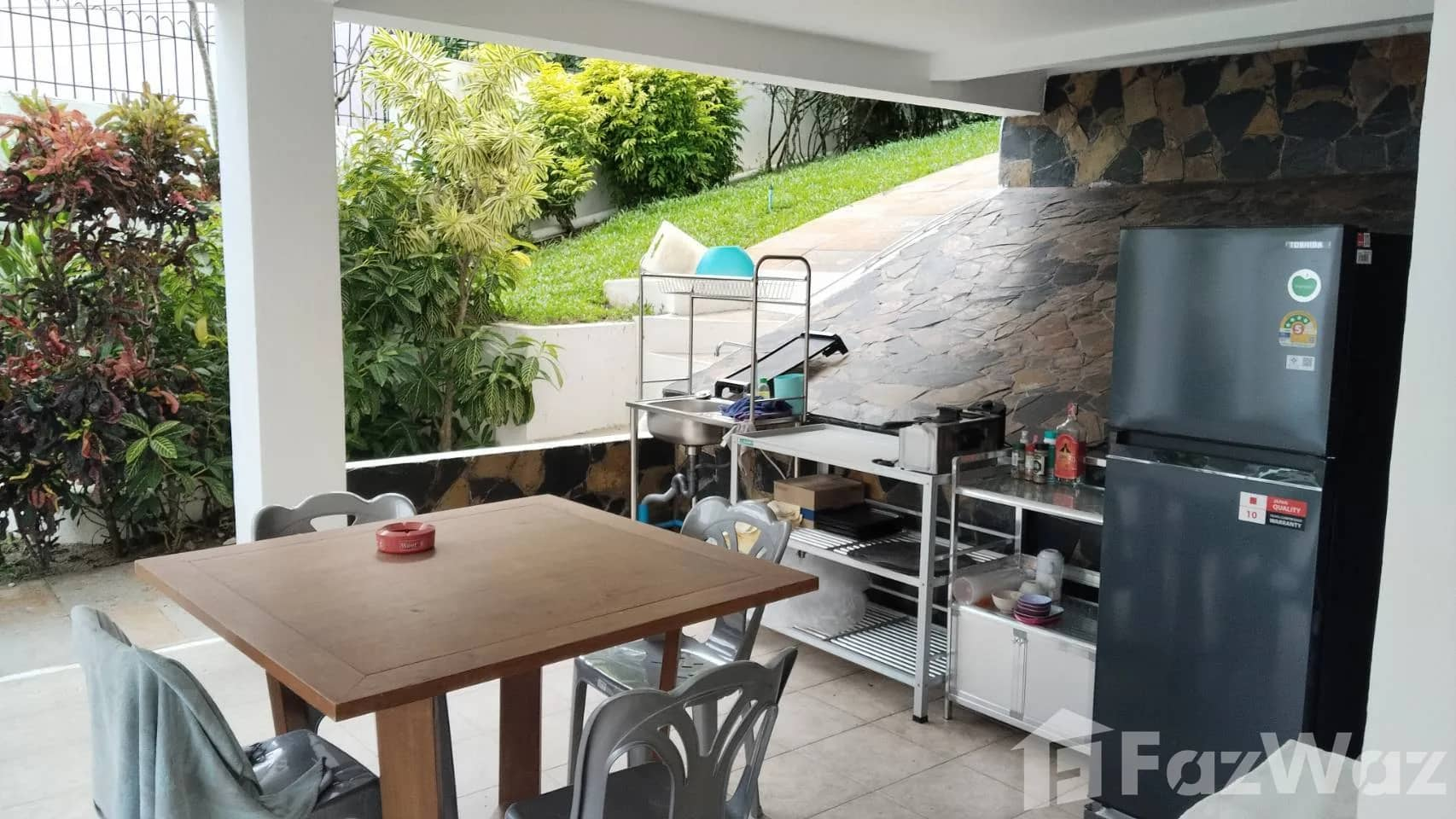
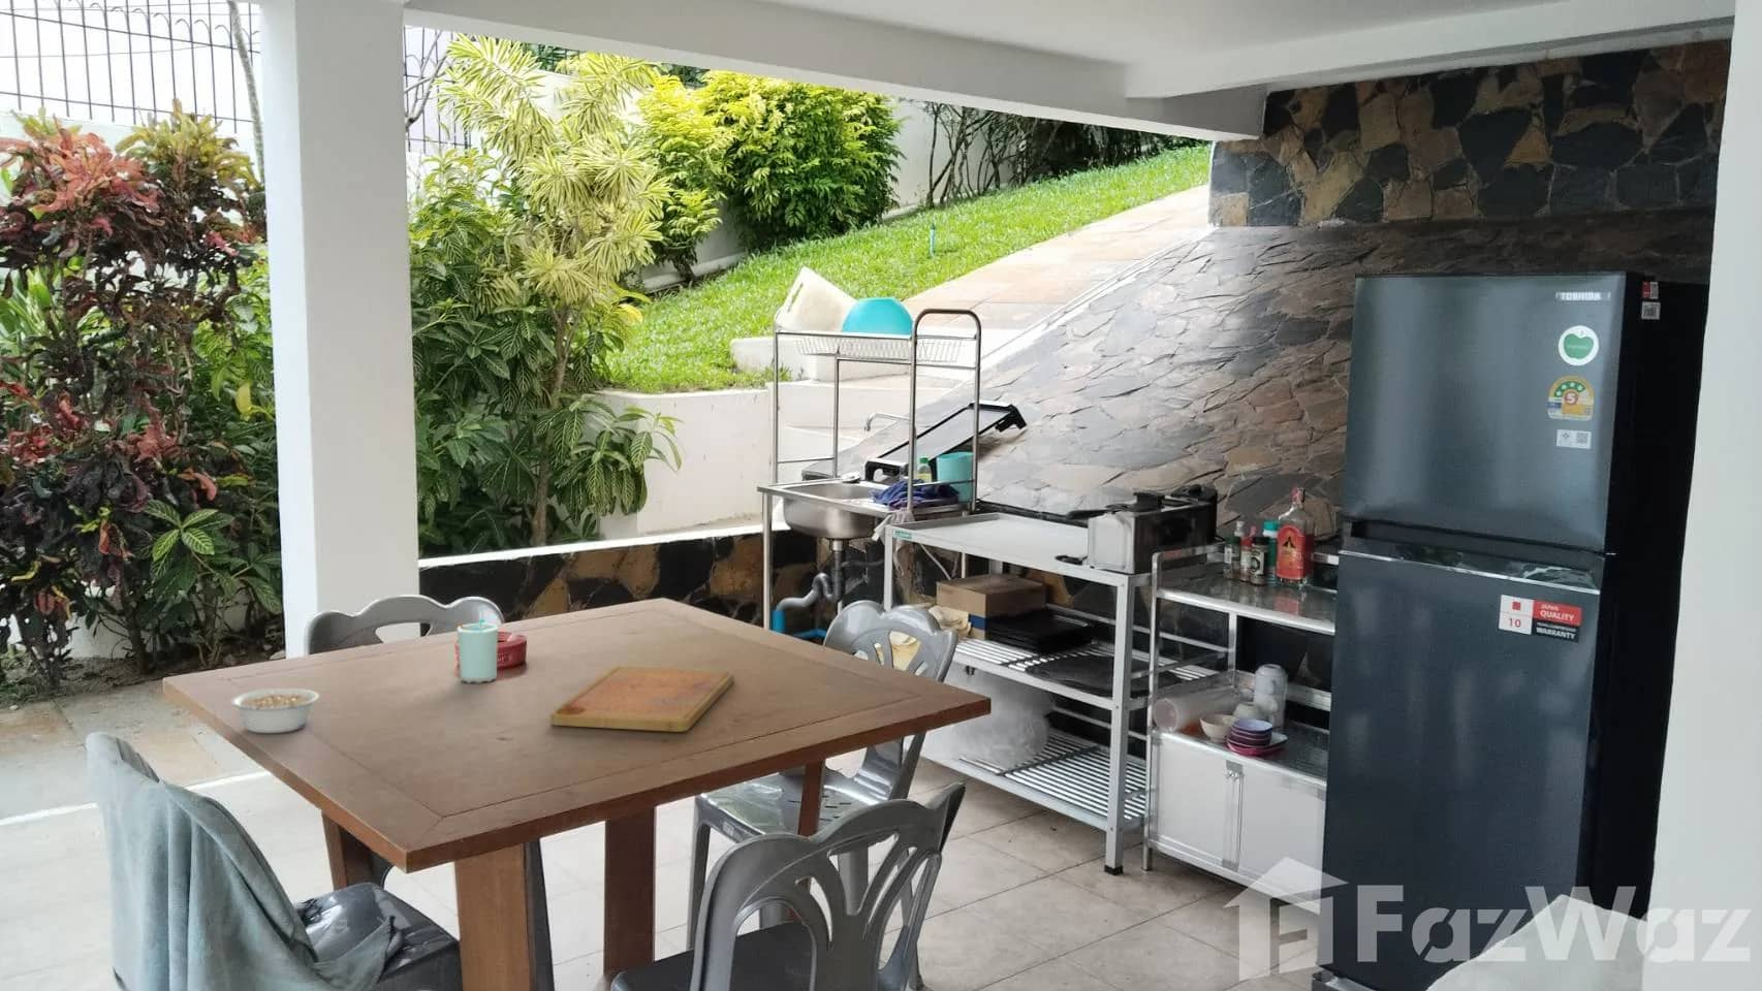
+ cup (476, 647)
+ cutting board (647, 696)
+ legume (278, 709)
